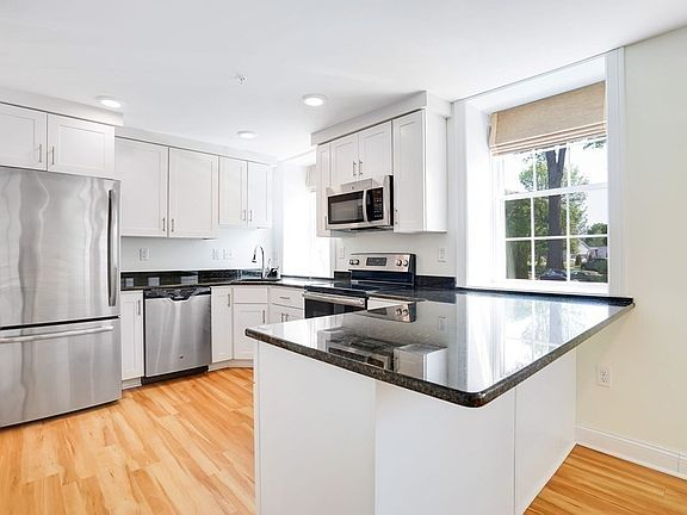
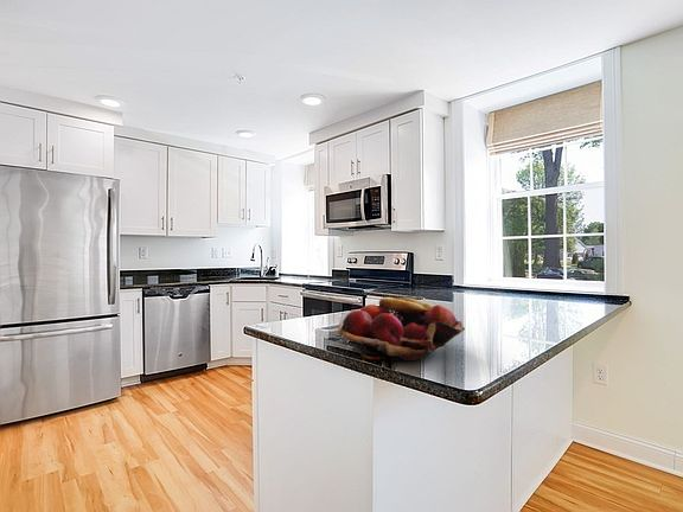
+ fruit basket (398, 324)
